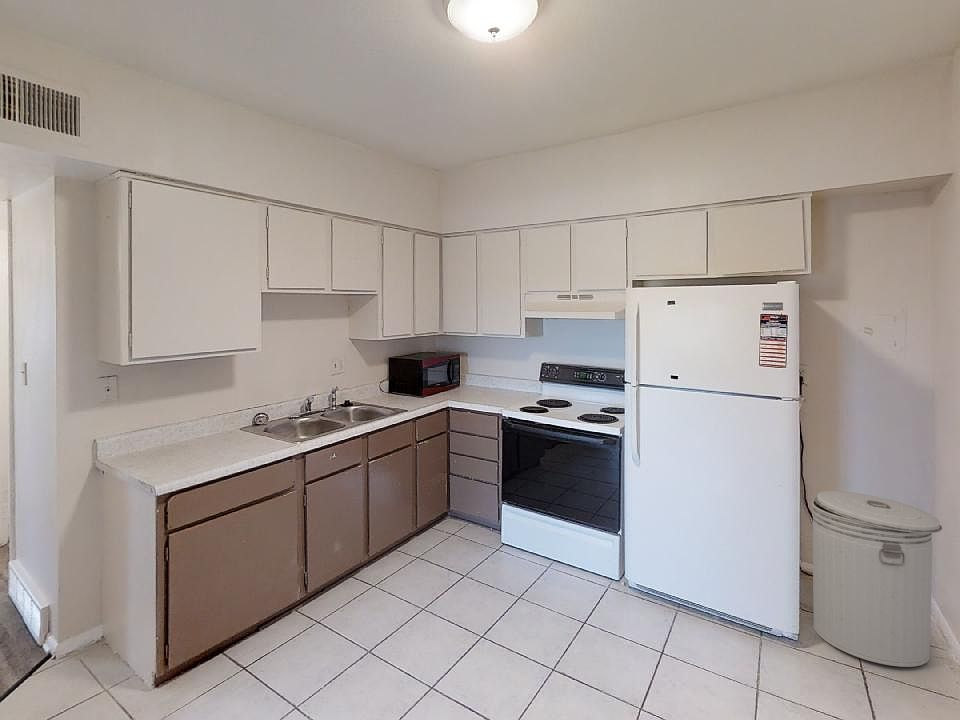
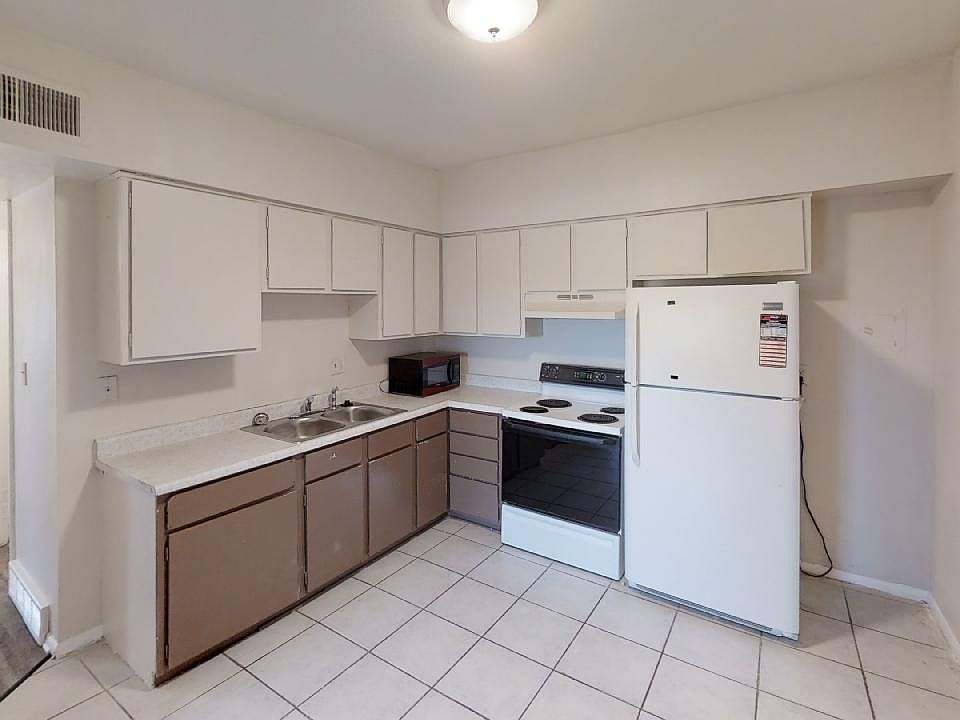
- can (872, 570)
